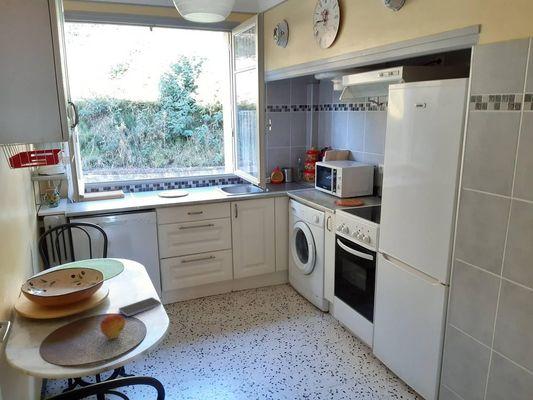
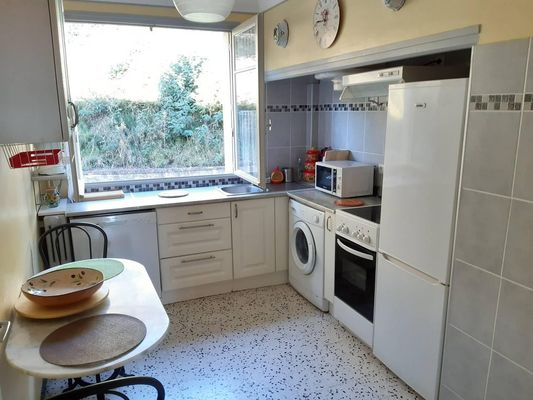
- fruit (112, 326)
- smartphone (140, 306)
